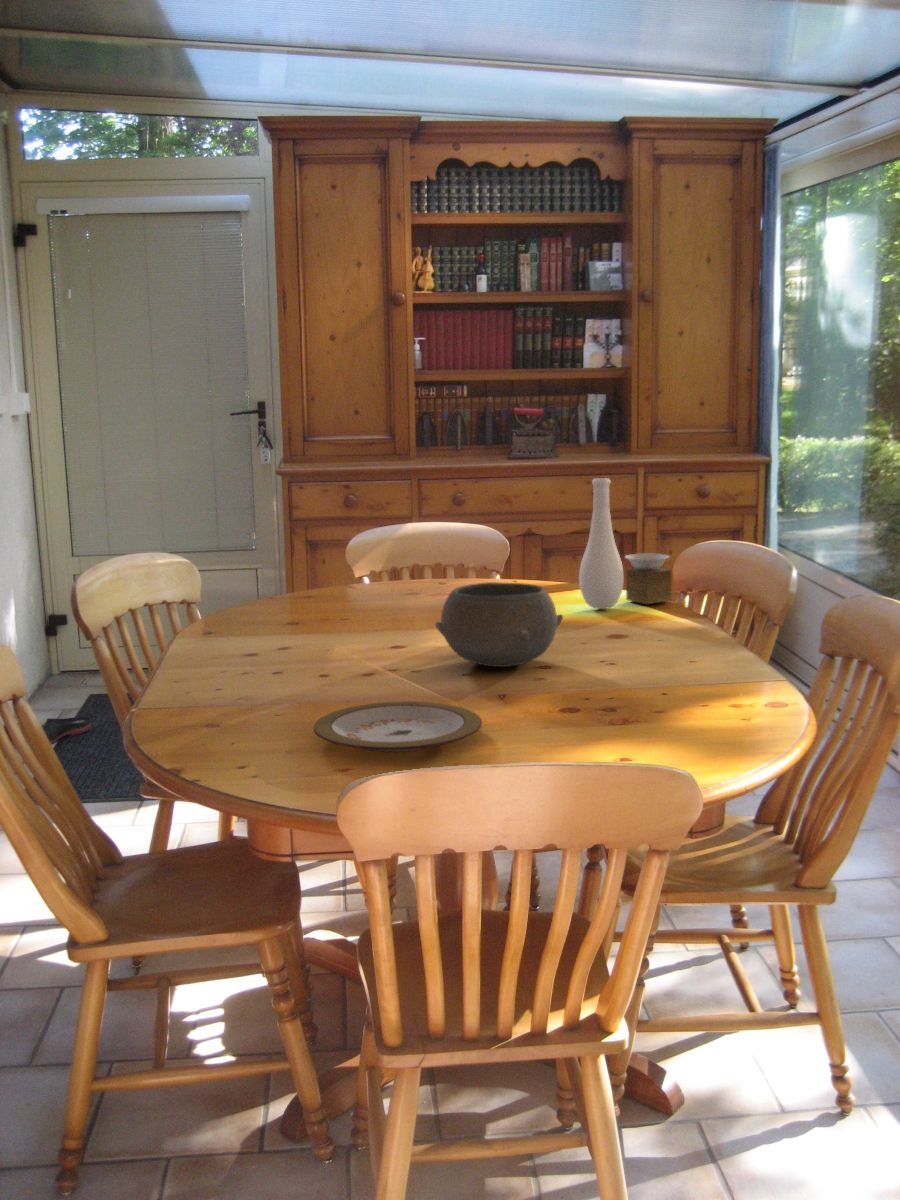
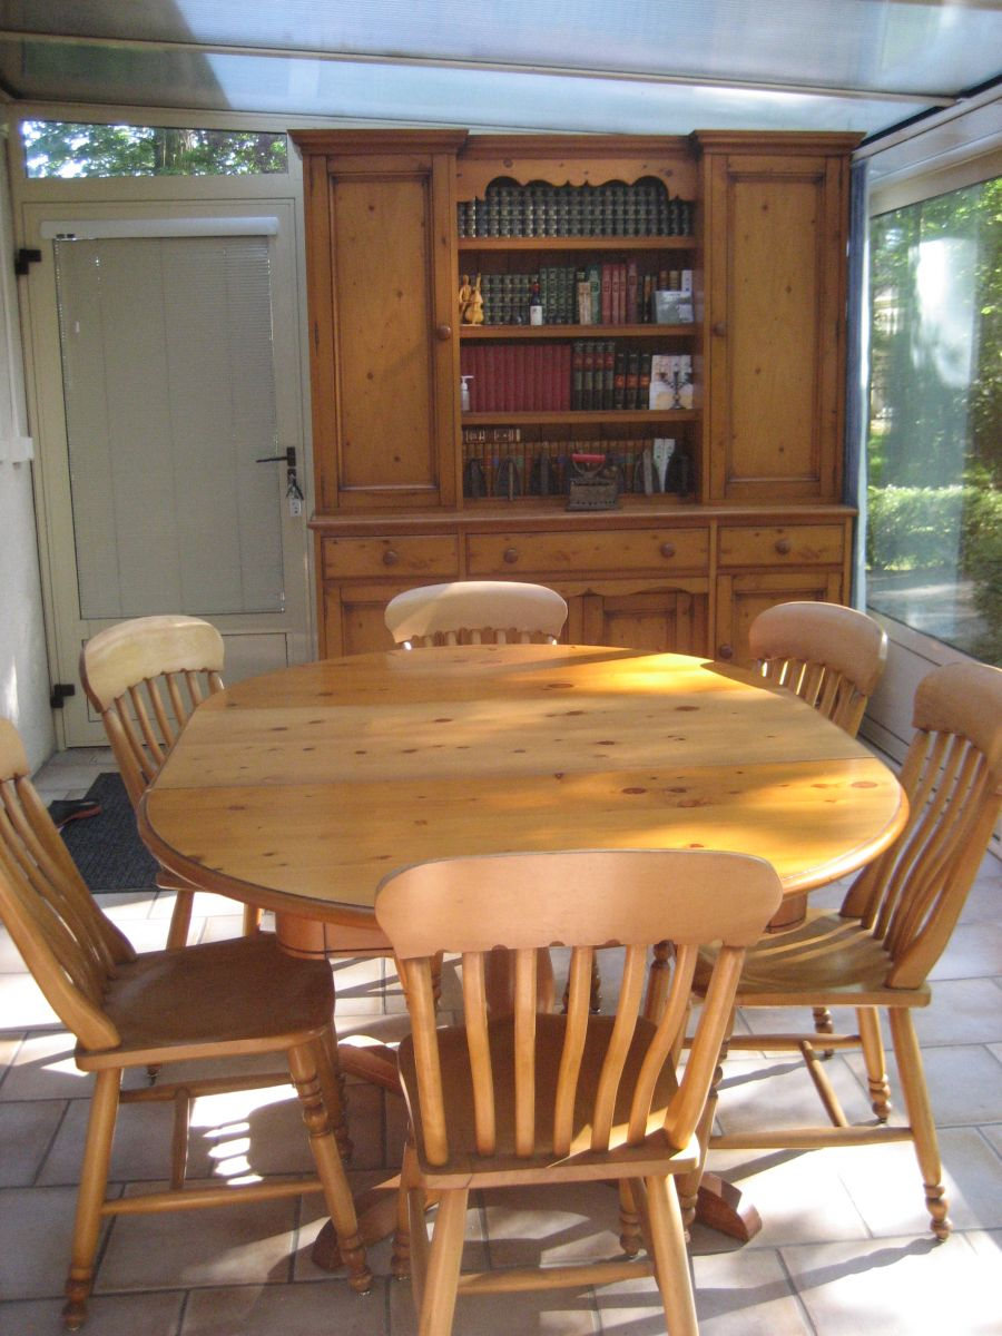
- vase (615, 544)
- plate (398, 729)
- bowl (498, 626)
